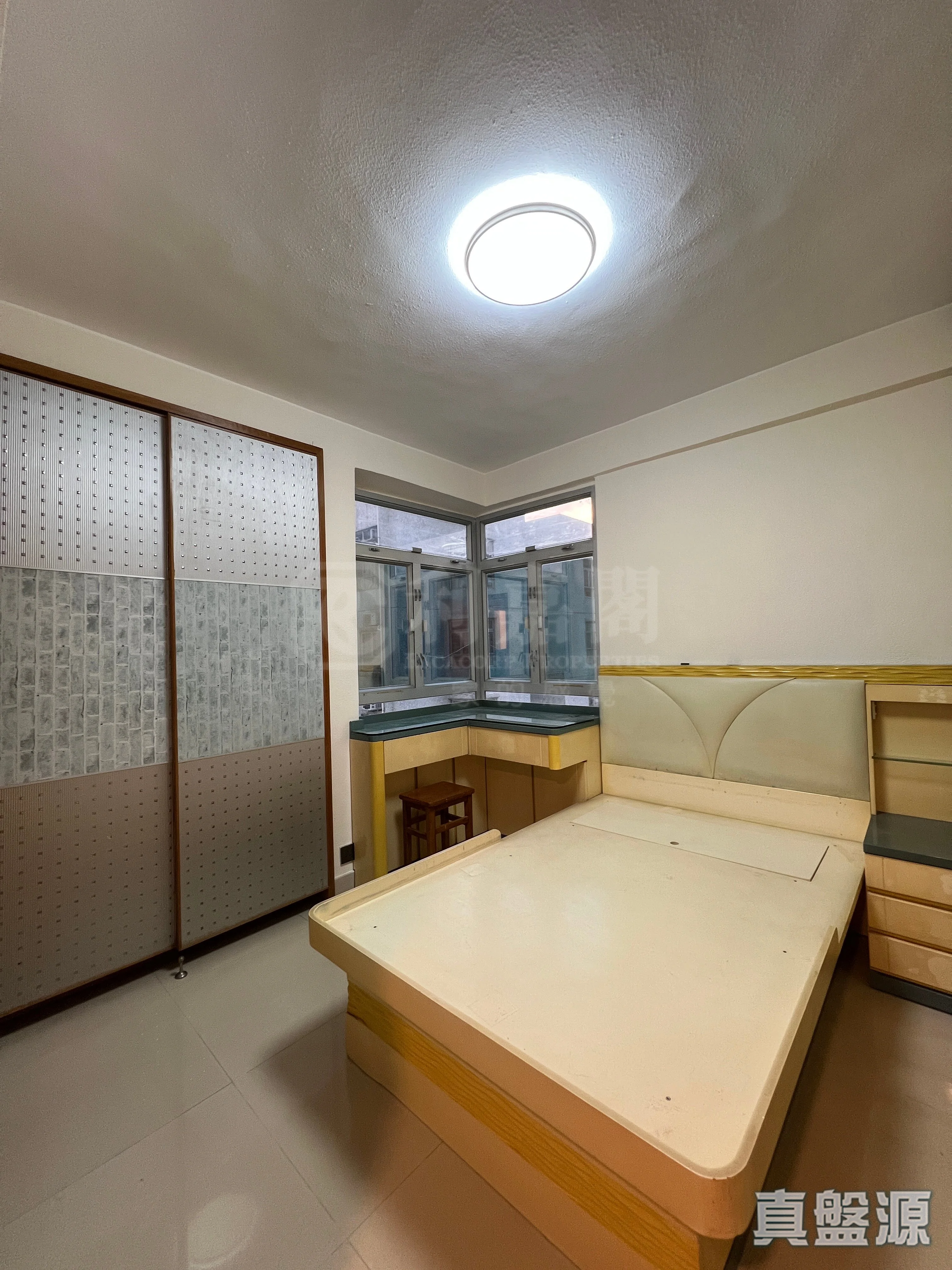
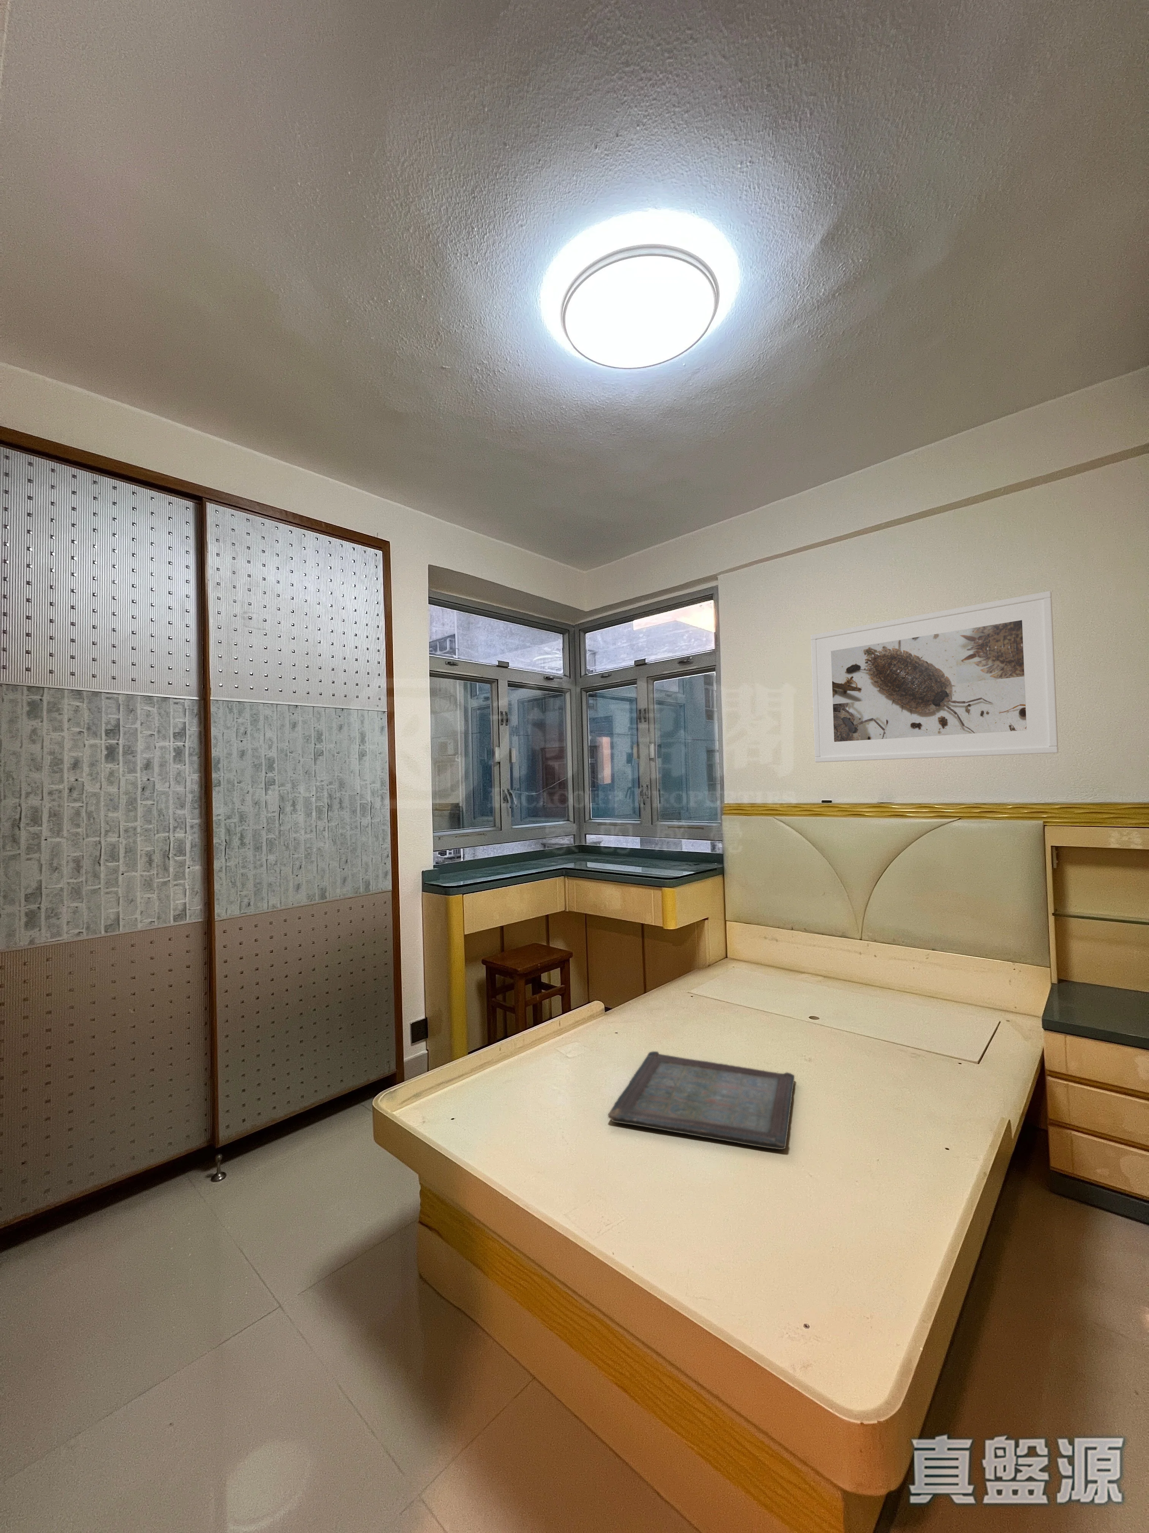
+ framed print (920, 687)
+ serving tray (706, 1095)
